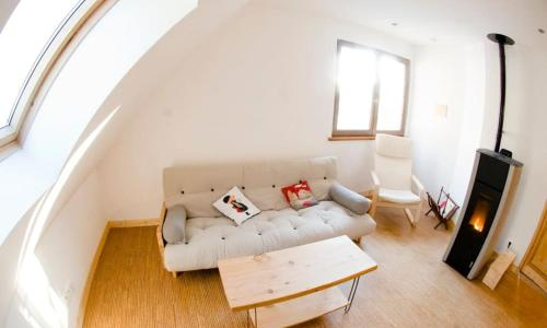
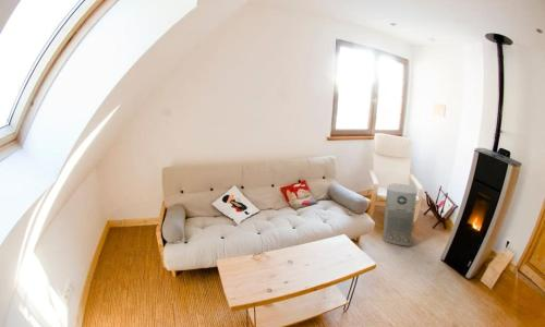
+ air purifier (398, 213)
